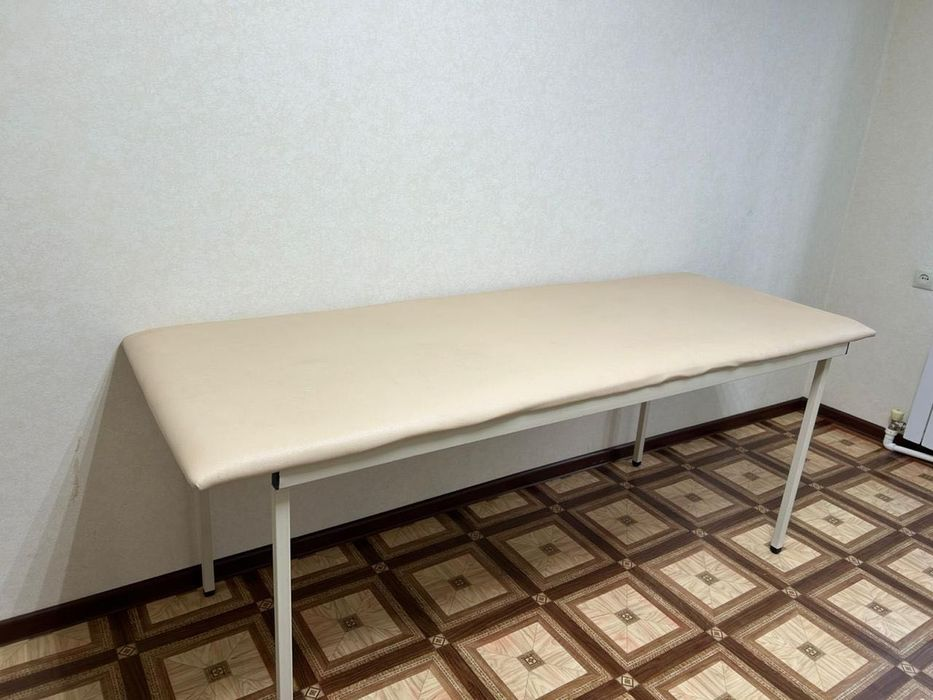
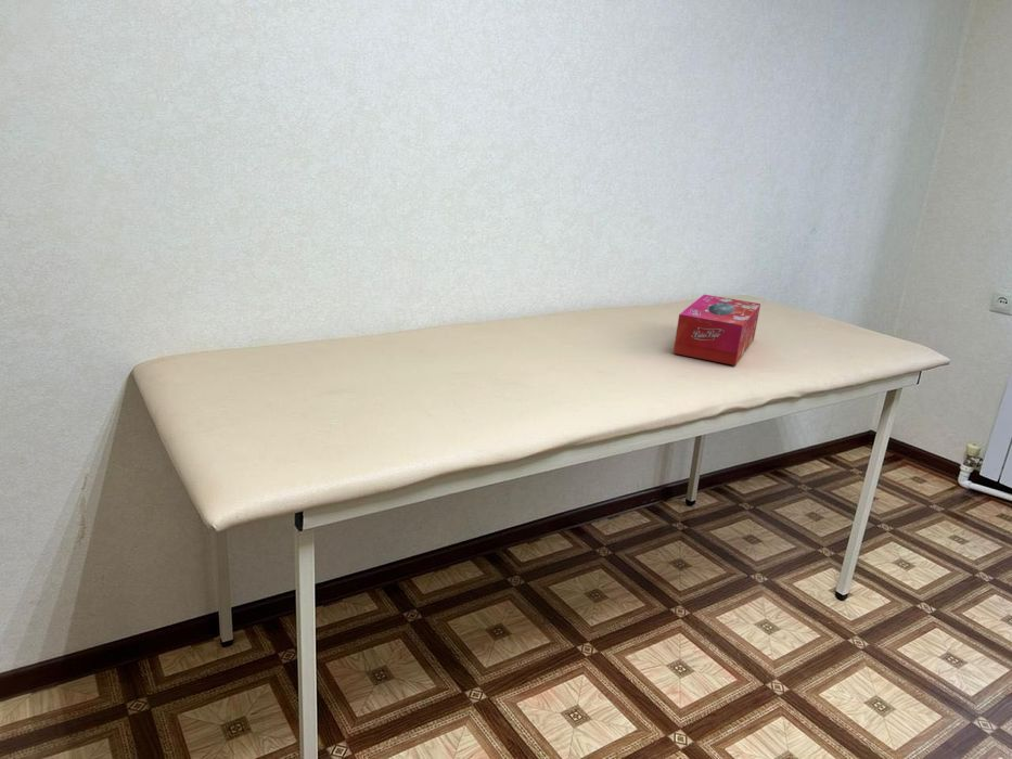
+ tissue box (718, 327)
